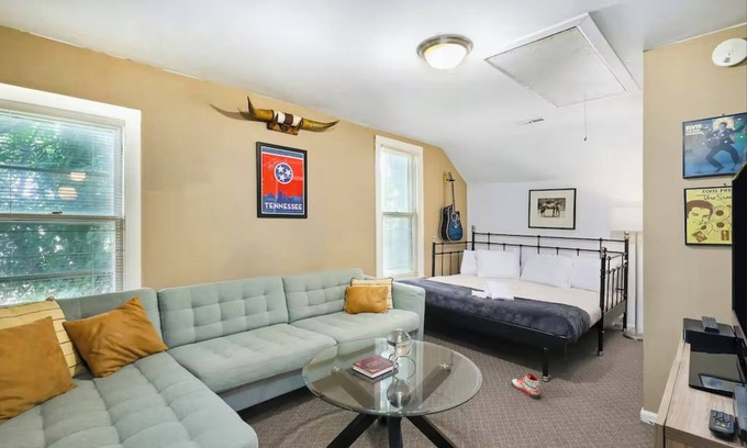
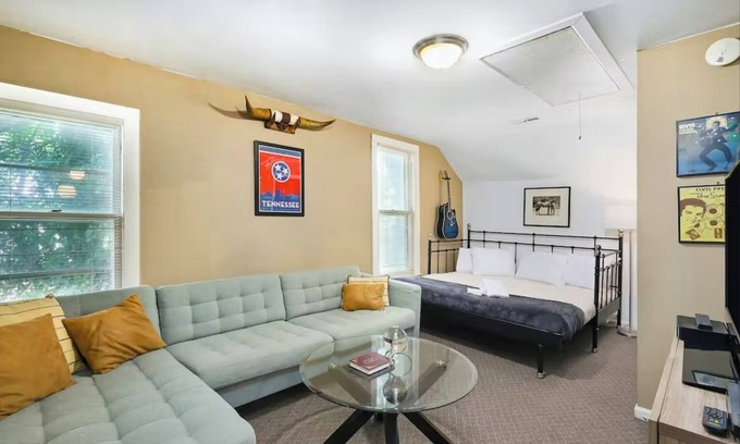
- sneaker (525, 381)
